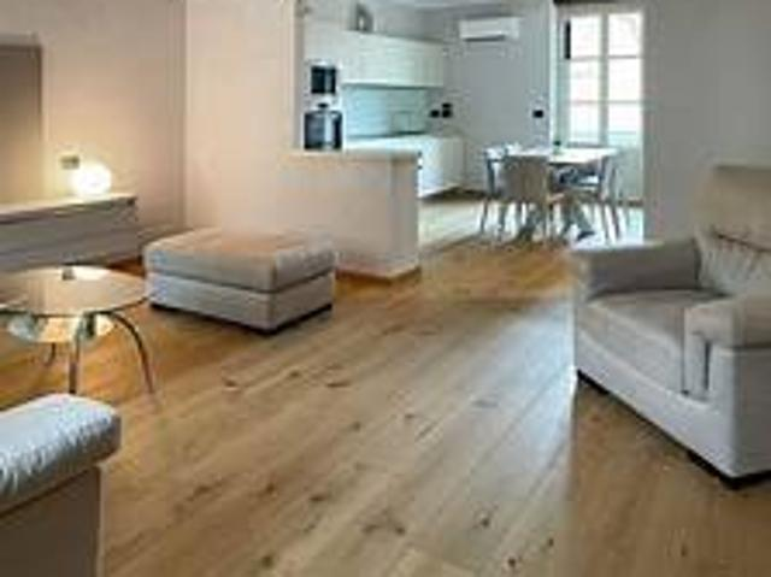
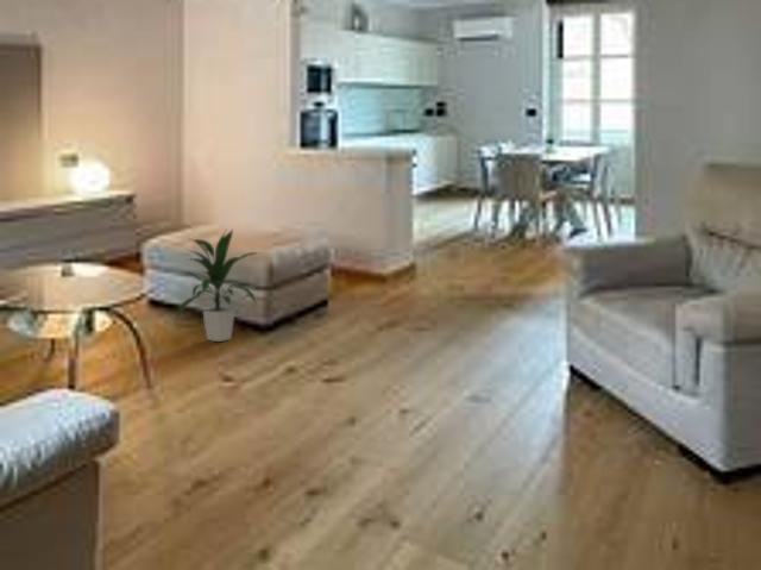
+ indoor plant (213, 283)
